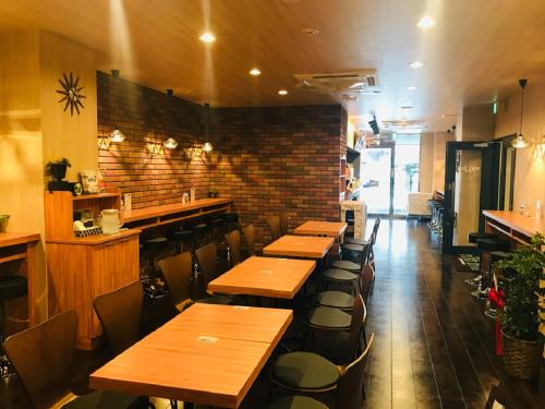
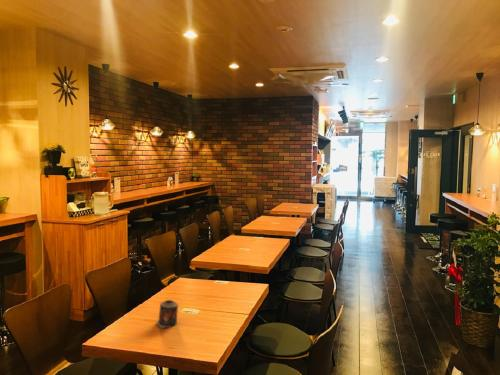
+ candle (166, 313)
